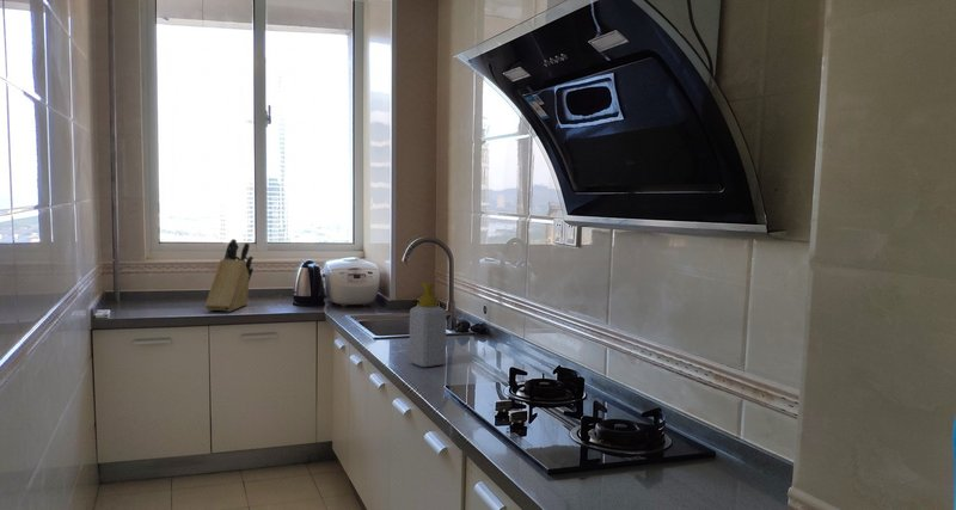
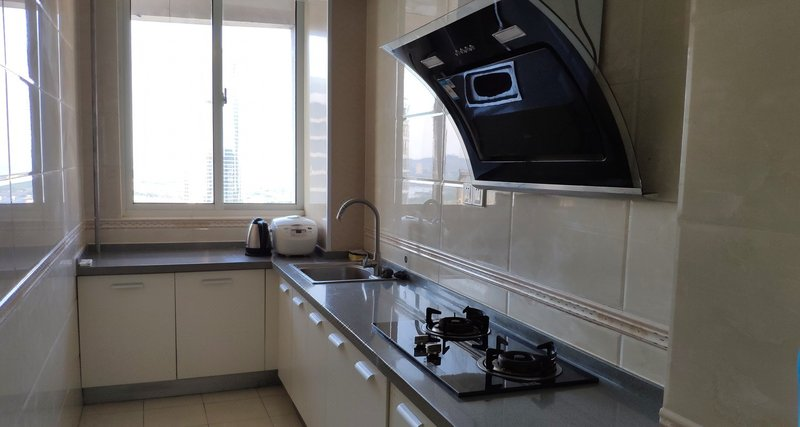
- soap bottle (428, 324)
- knife block (231, 274)
